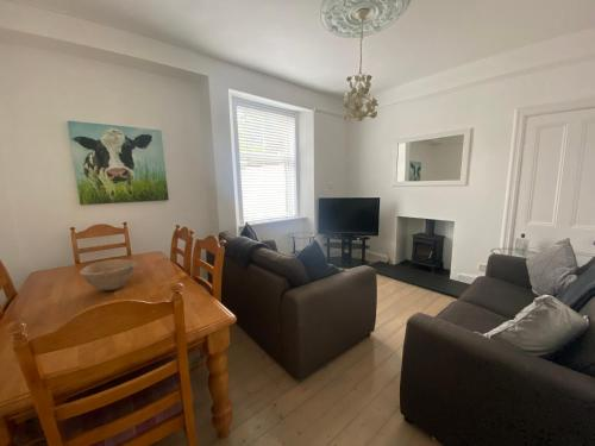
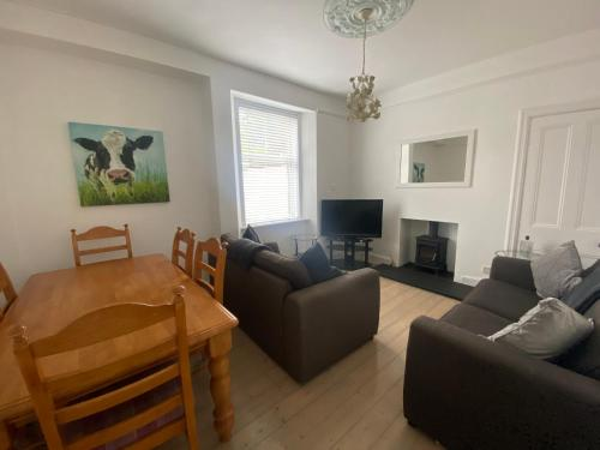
- bowl (111, 276)
